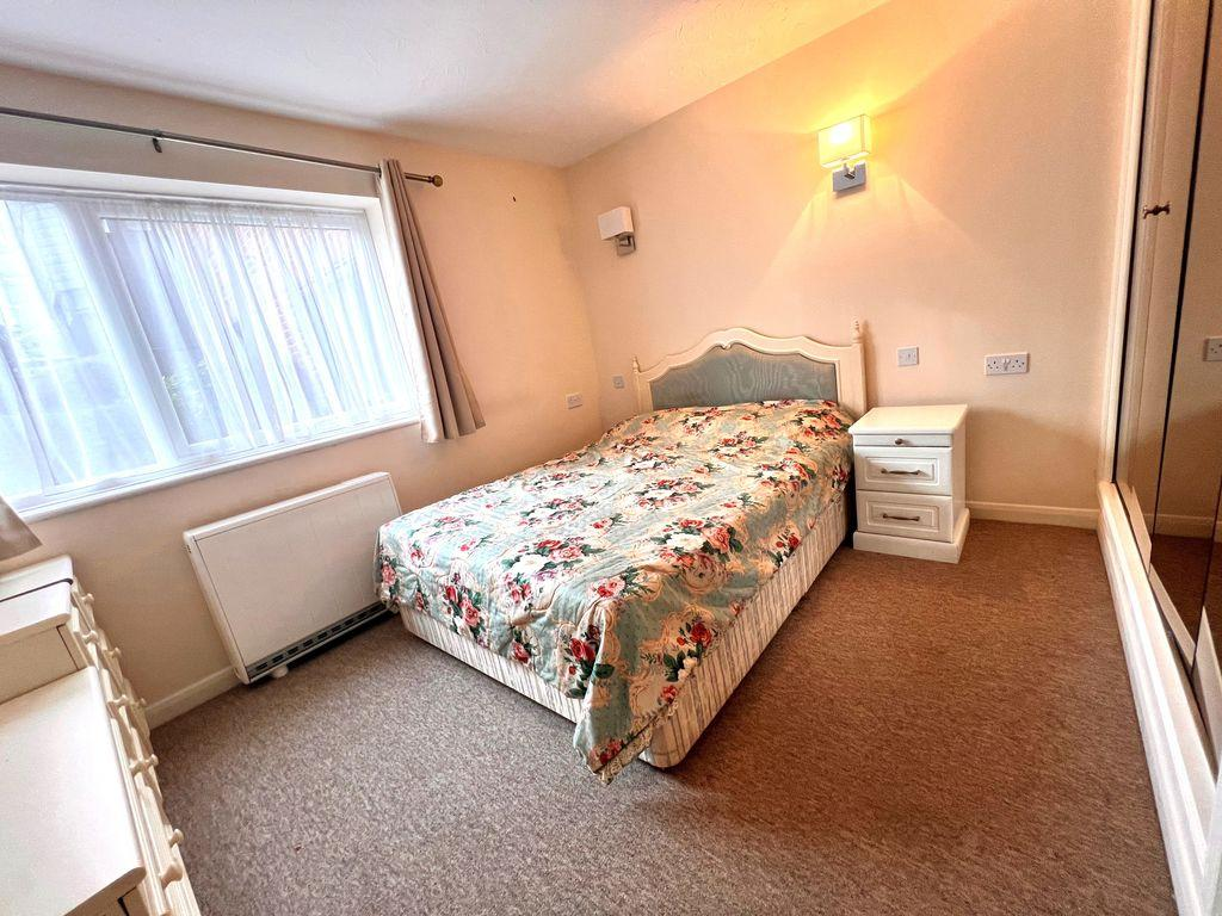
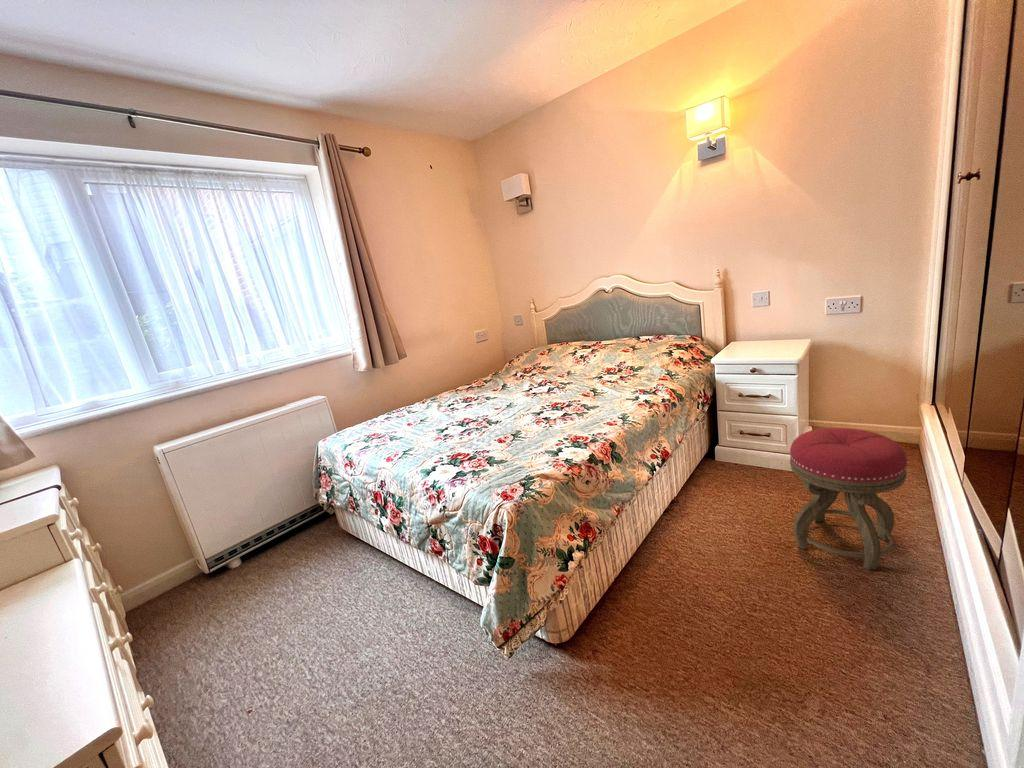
+ stool (844, 492)
